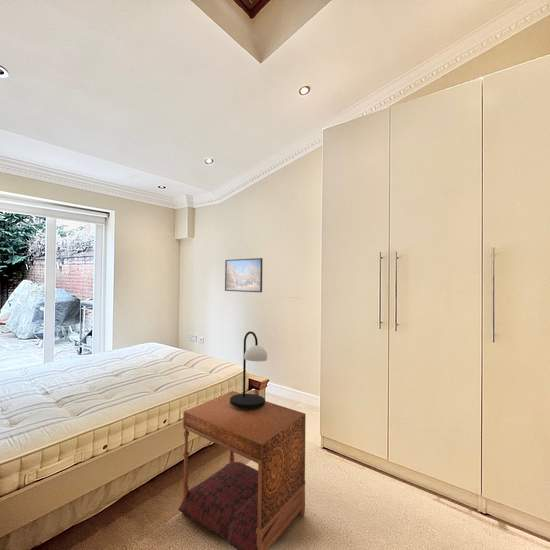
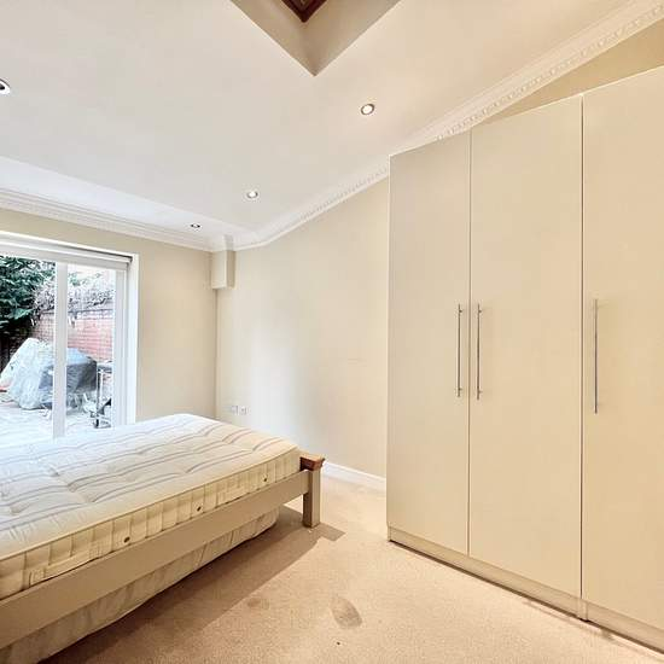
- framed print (242, 275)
- table lamp (245, 368)
- canopy bed (244, 464)
